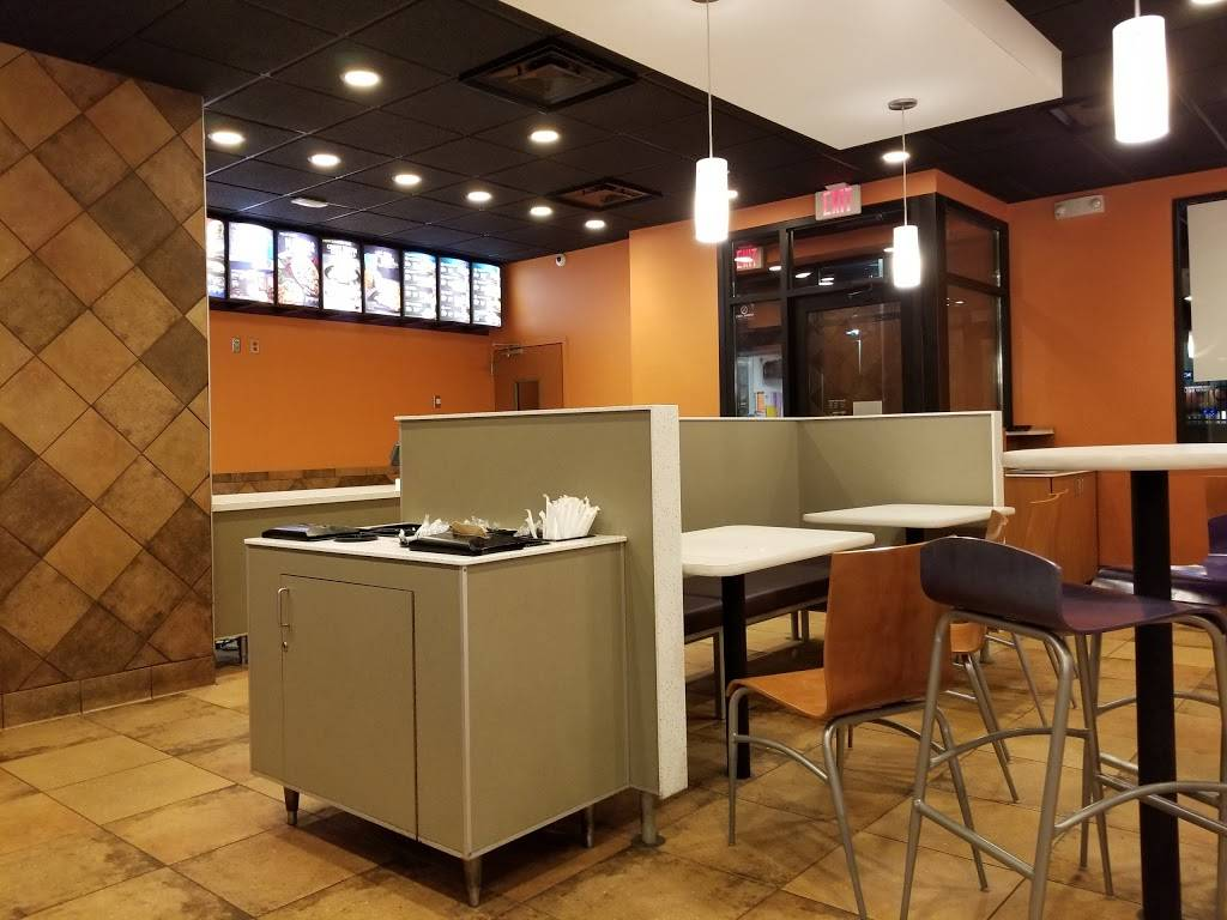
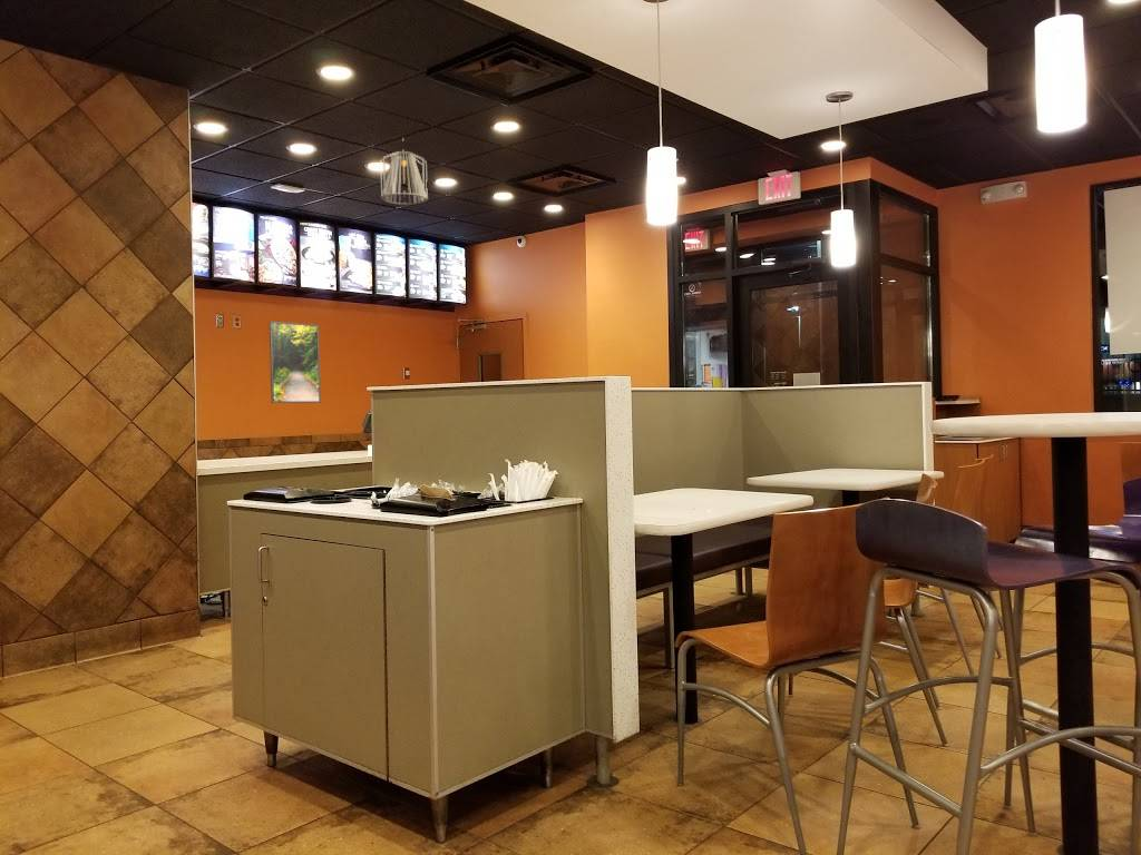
+ pendant light (403, 168)
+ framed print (295, 363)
